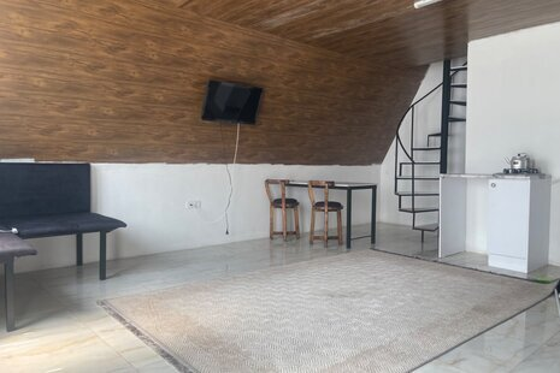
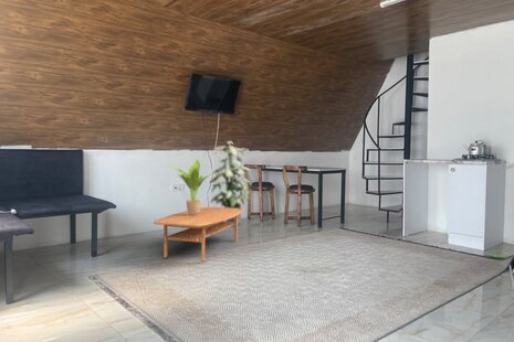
+ indoor plant (230, 183)
+ coffee table (203, 232)
+ potted plant (189, 186)
